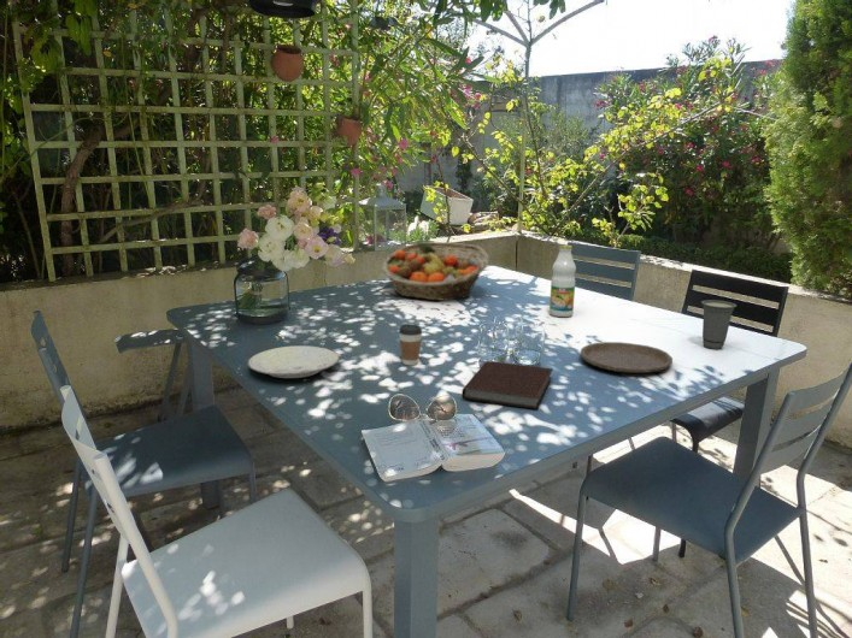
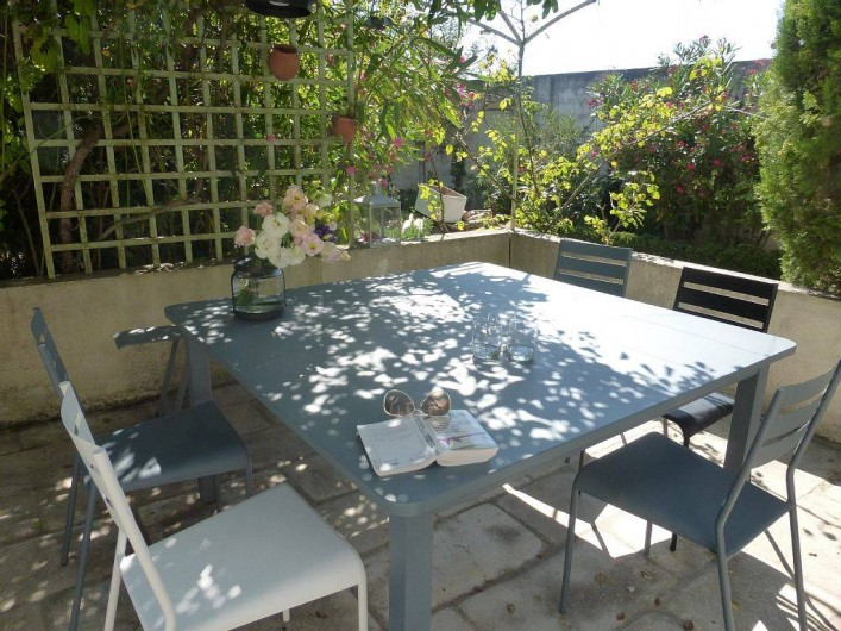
- fruit basket (434, 270)
- notebook (509, 383)
- coffee cup (410, 344)
- cup (715, 325)
- bottle (563, 280)
- plate (294, 364)
- plate (624, 358)
